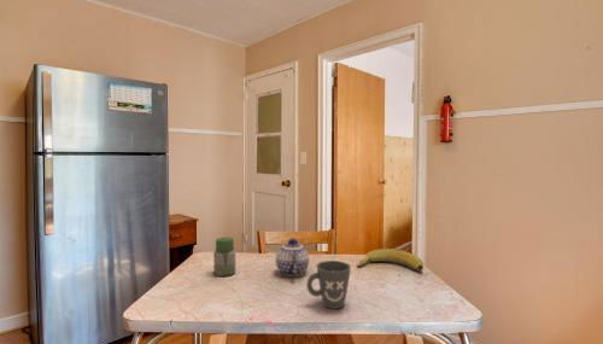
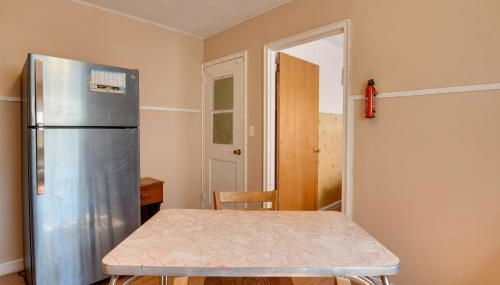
- teapot (292, 255)
- mug (328, 285)
- jar (224, 256)
- banana (386, 258)
